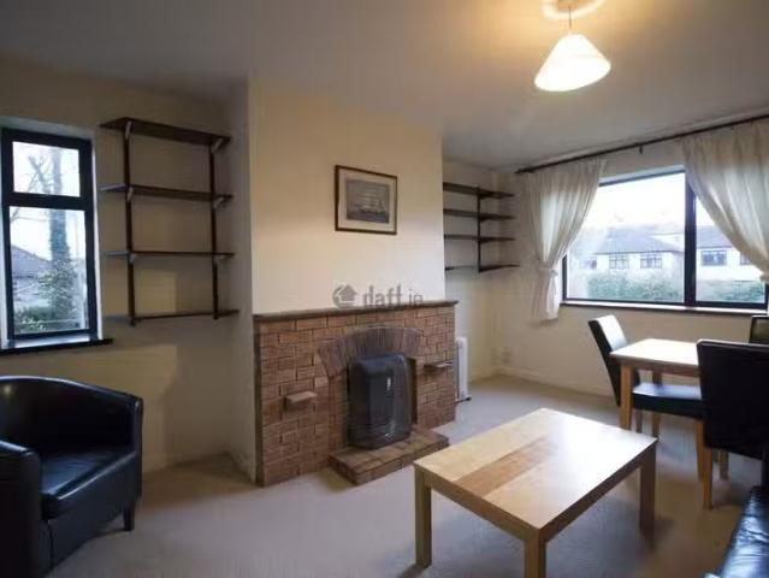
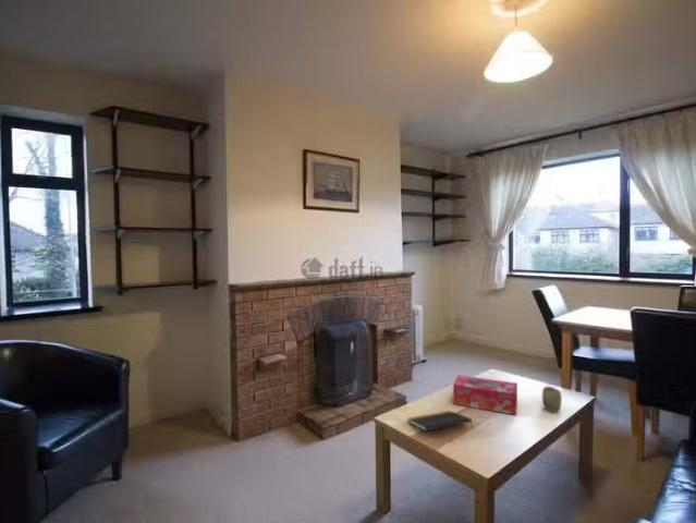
+ notepad (438, 419)
+ cup (551, 399)
+ tissue box (485, 393)
